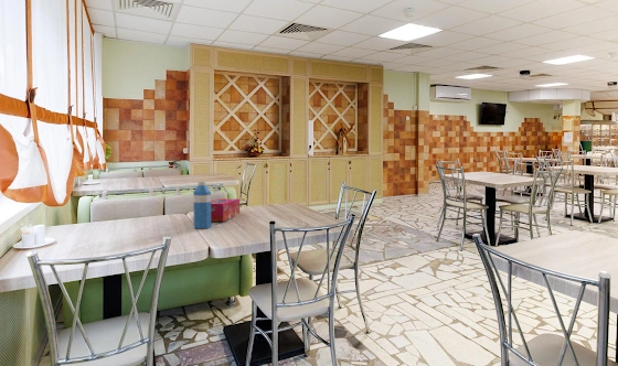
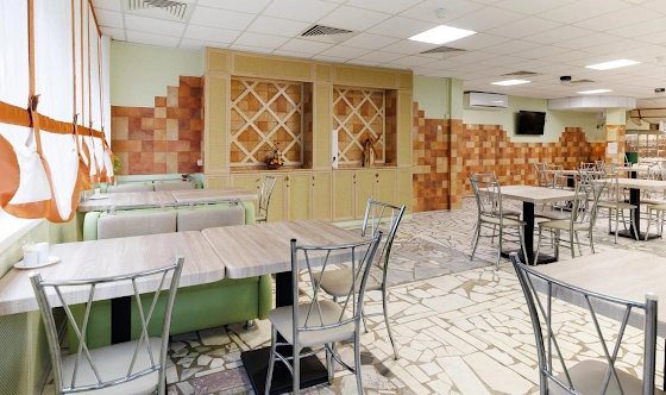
- tissue box (220, 208)
- water bottle (202, 204)
